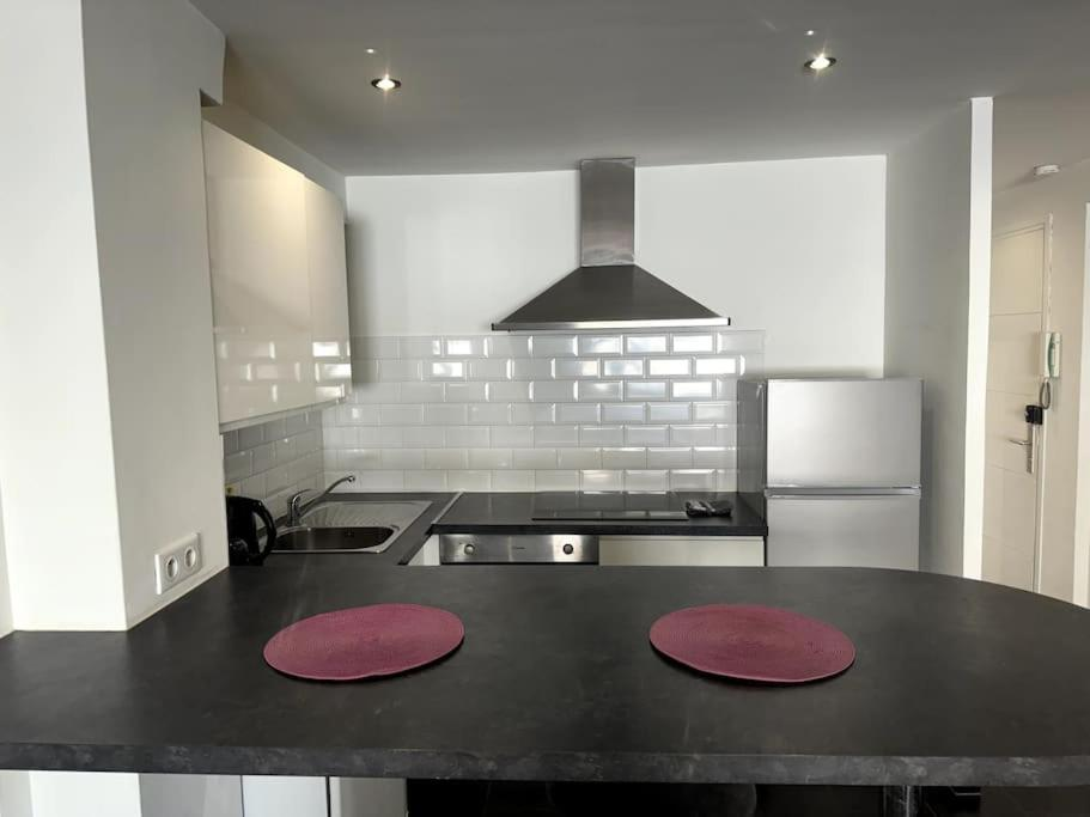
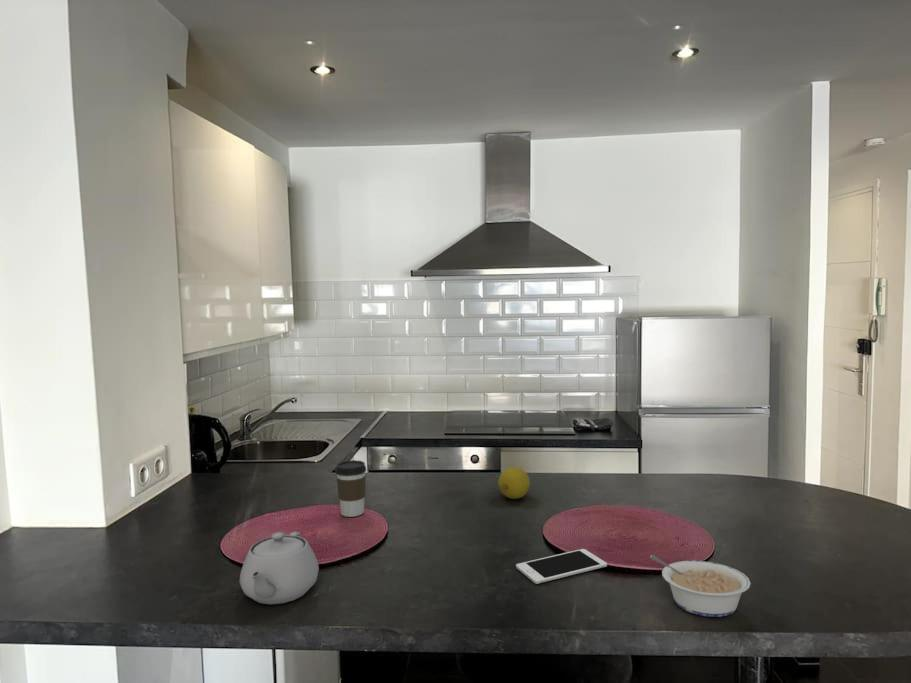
+ teapot (277, 564)
+ cell phone (561, 565)
+ coffee cup (351, 488)
+ legume (701, 587)
+ lemon (514, 482)
